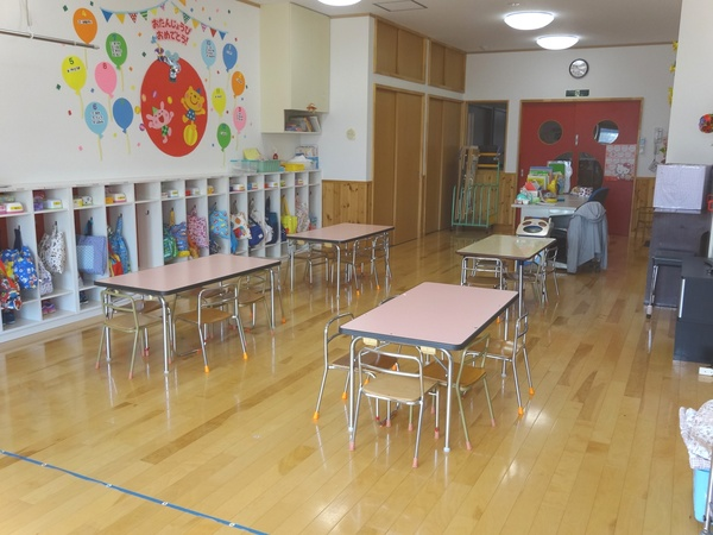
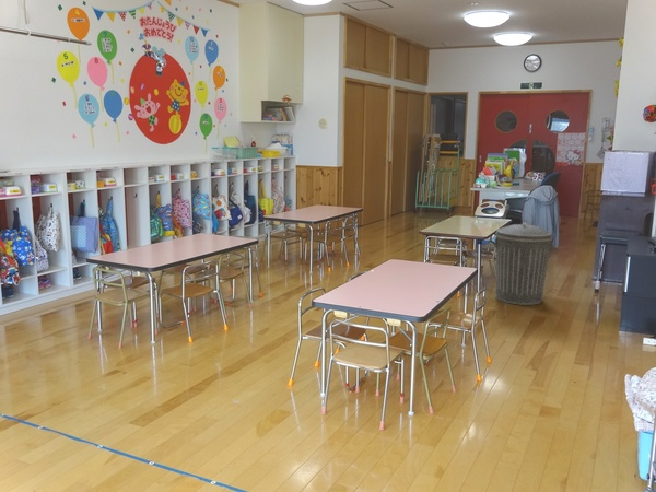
+ trash can (522, 261)
